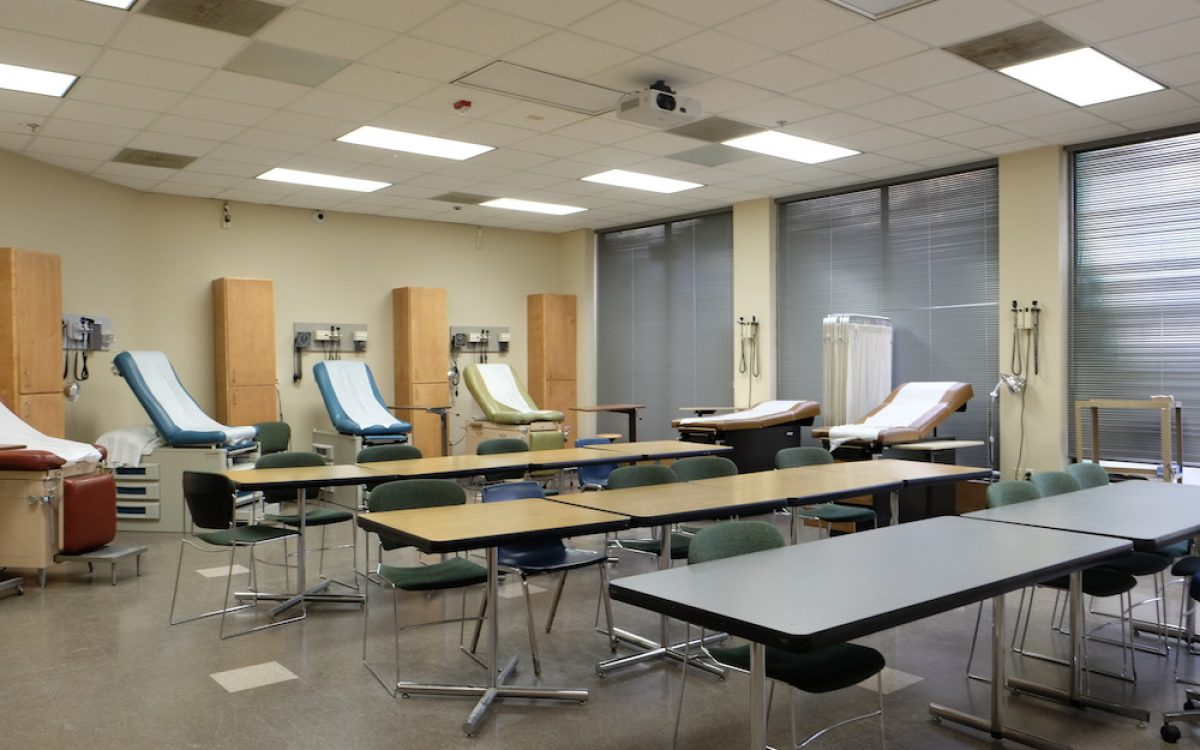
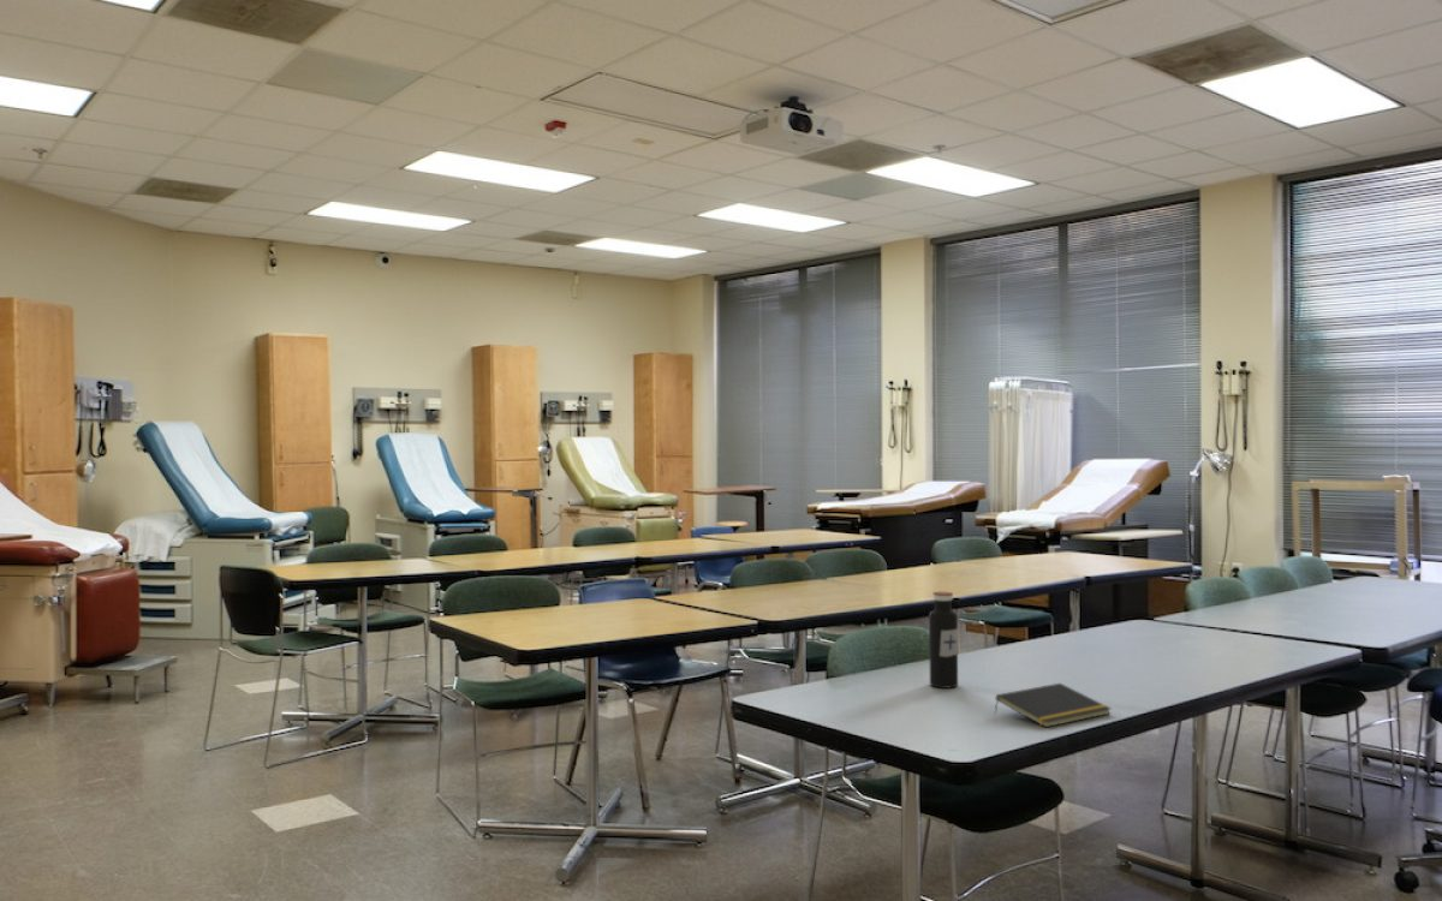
+ water bottle (943, 638)
+ notepad (1053, 704)
